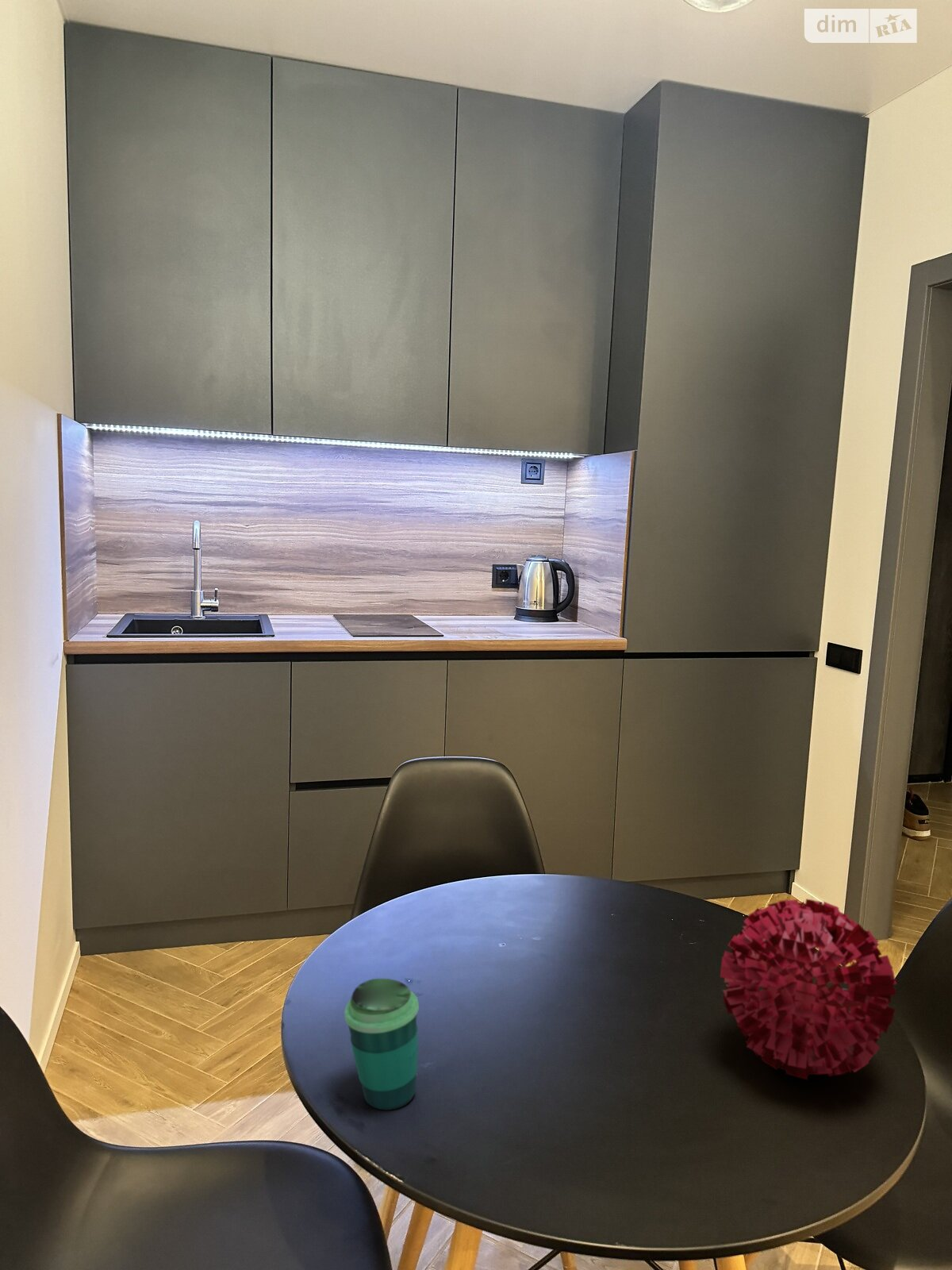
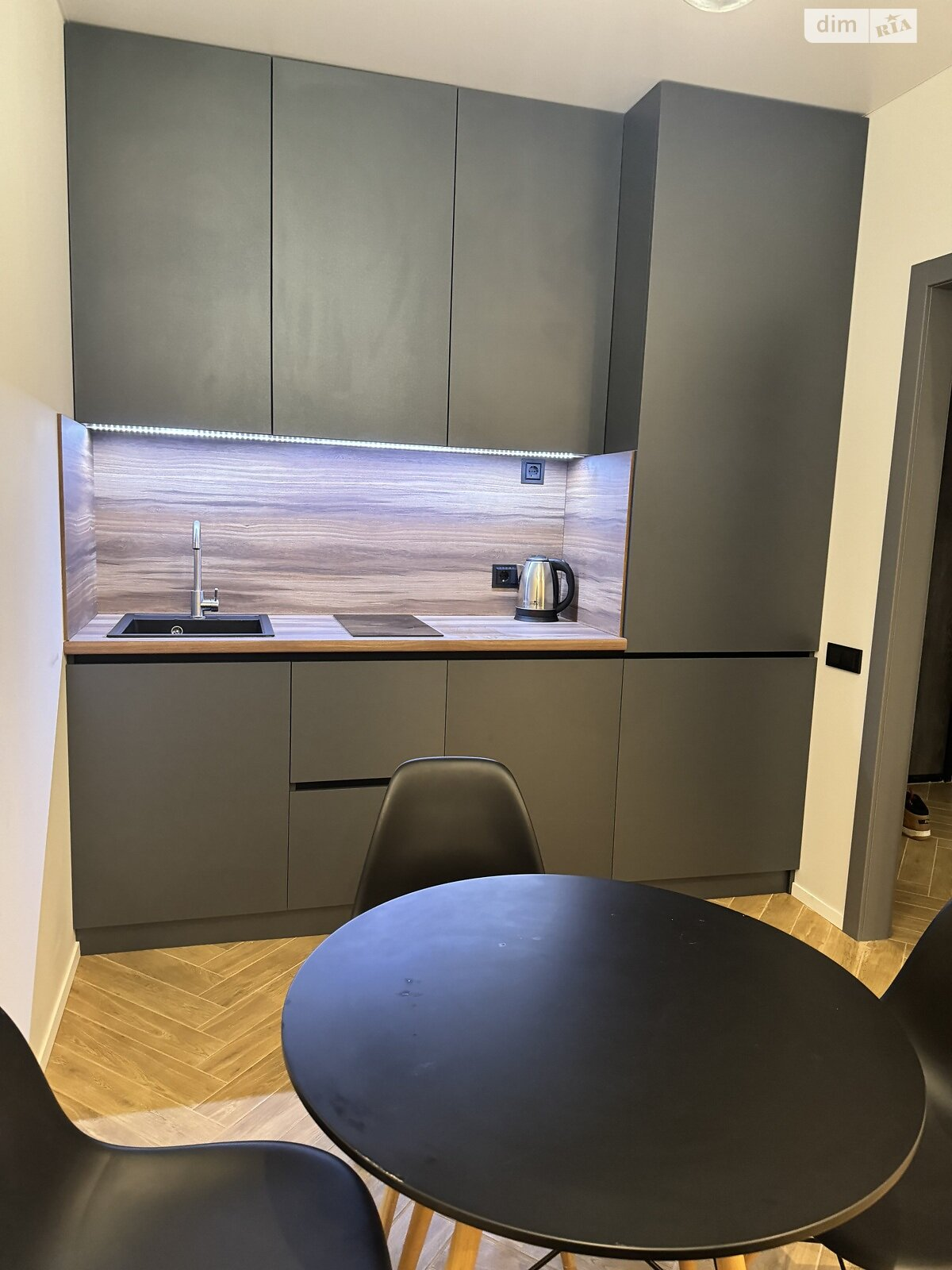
- cup (381, 1044)
- decorative ball (806, 986)
